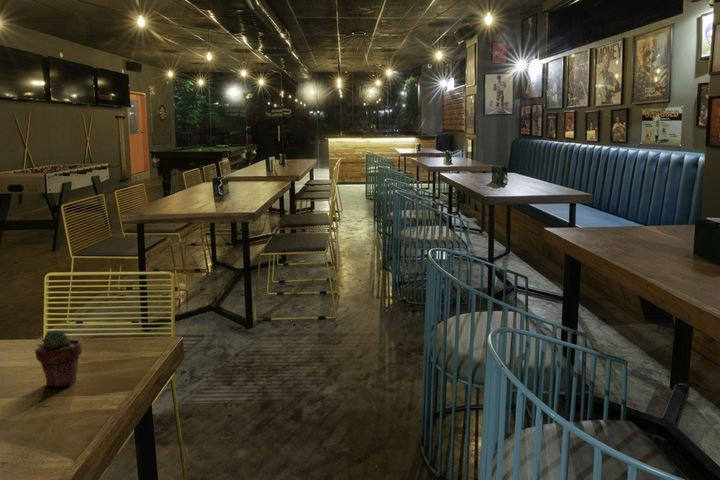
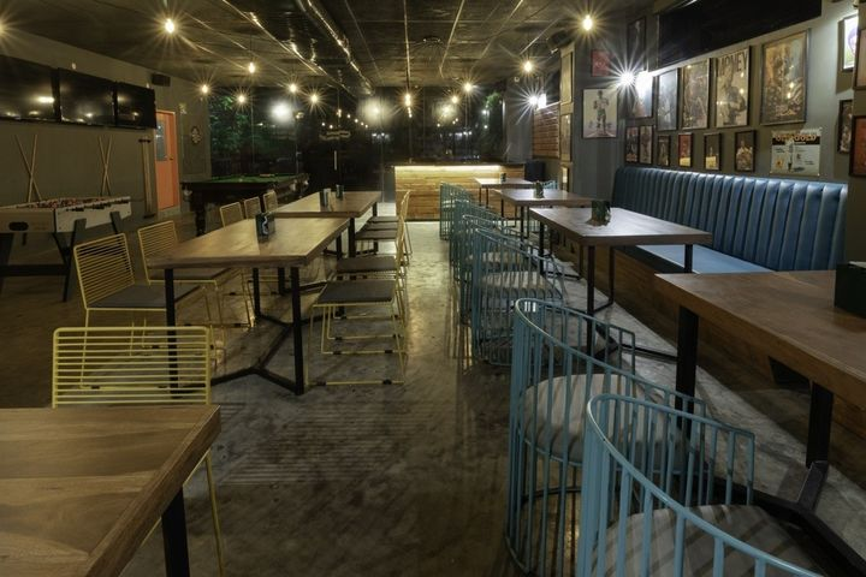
- potted succulent (59, 356)
